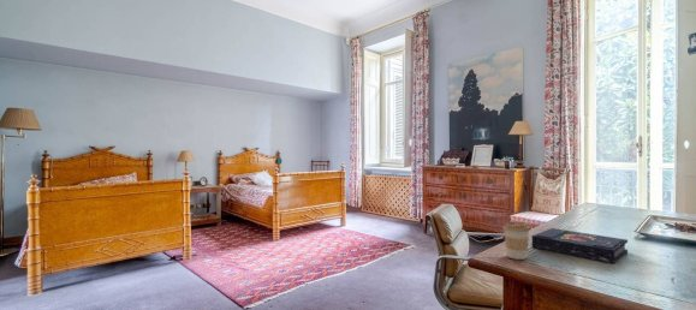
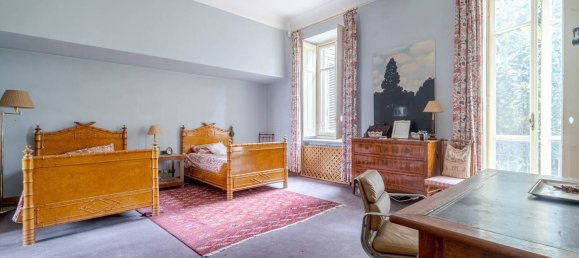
- book (578, 243)
- coffee cup (516, 239)
